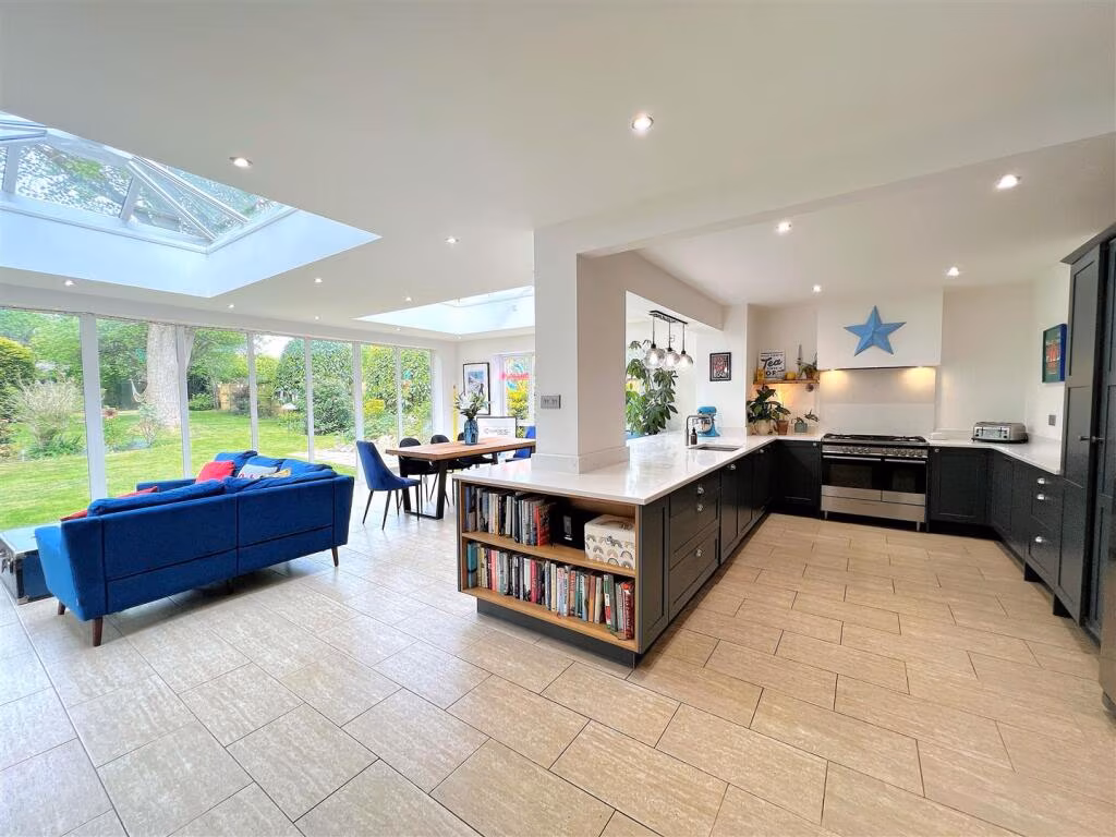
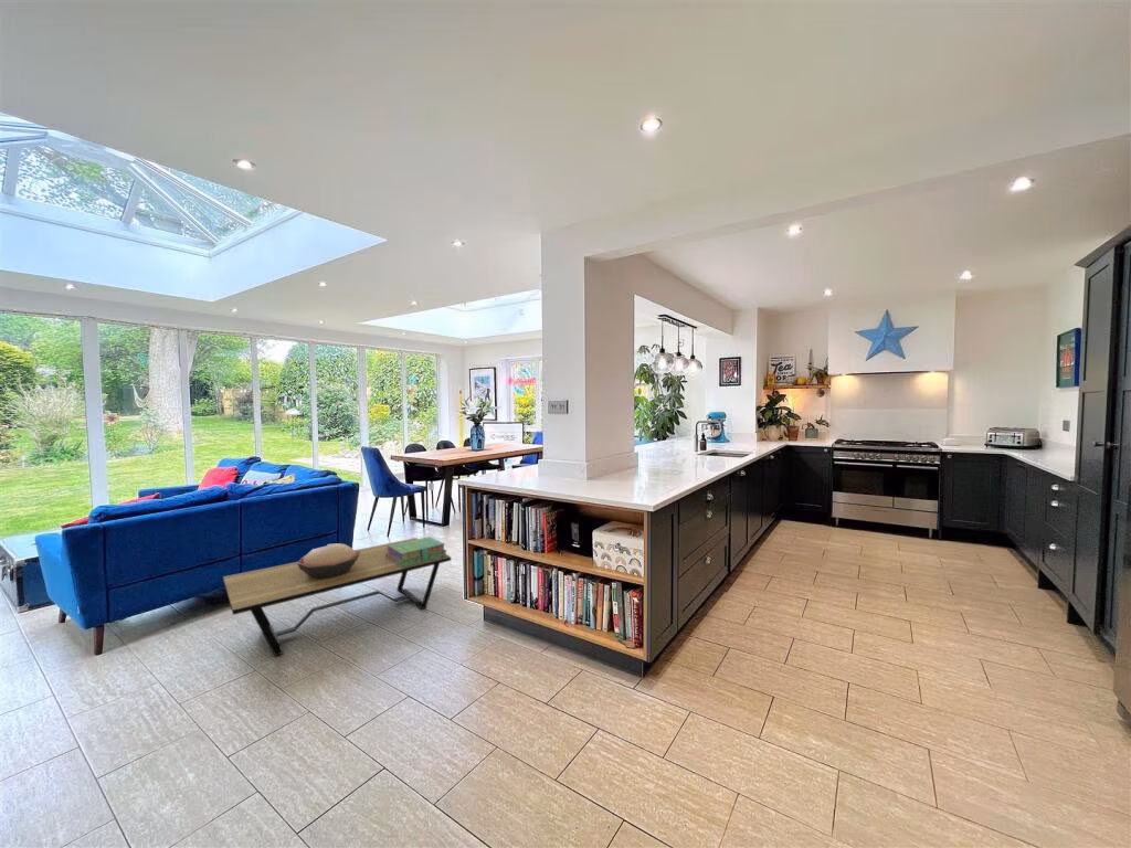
+ decorative bowl (329, 560)
+ coffee table (343, 586)
+ stack of books (416, 551)
